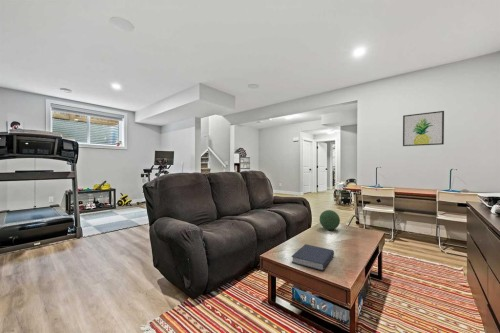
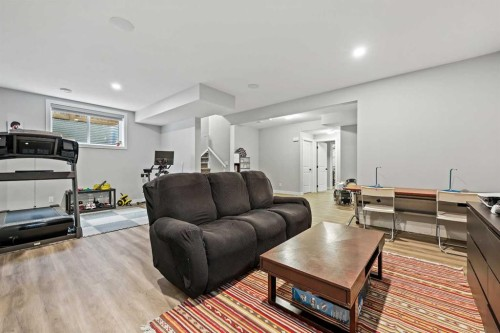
- decorative orb (329, 219)
- book (313, 256)
- wall art (422, 129)
